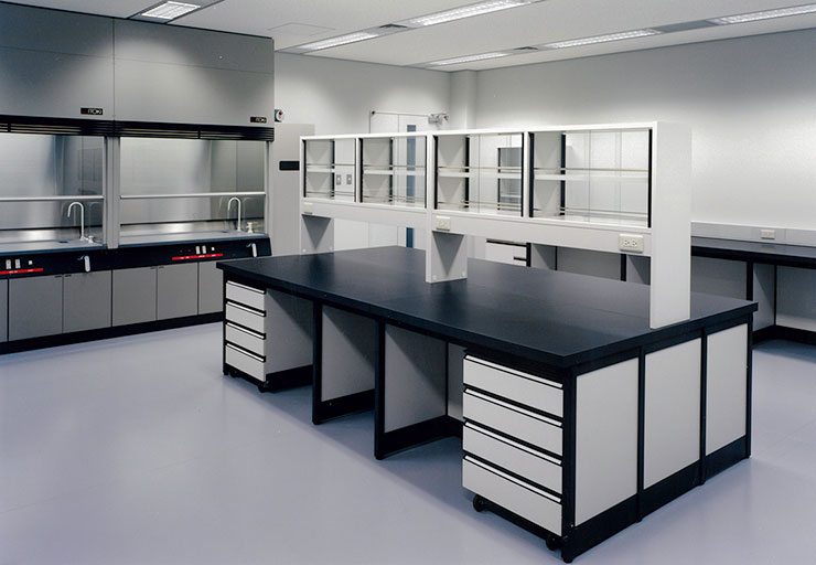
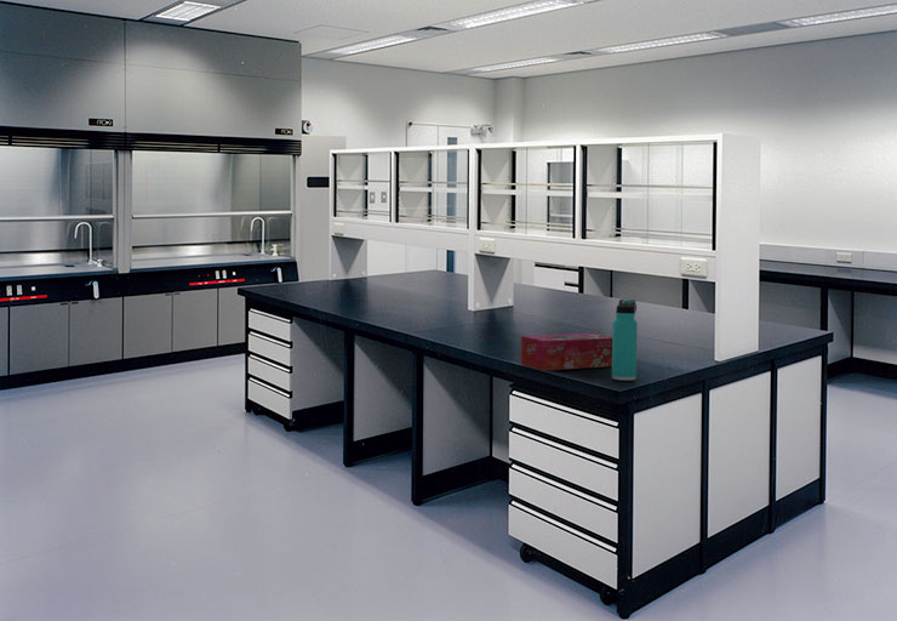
+ thermos bottle (624, 338)
+ tissue box (567, 351)
